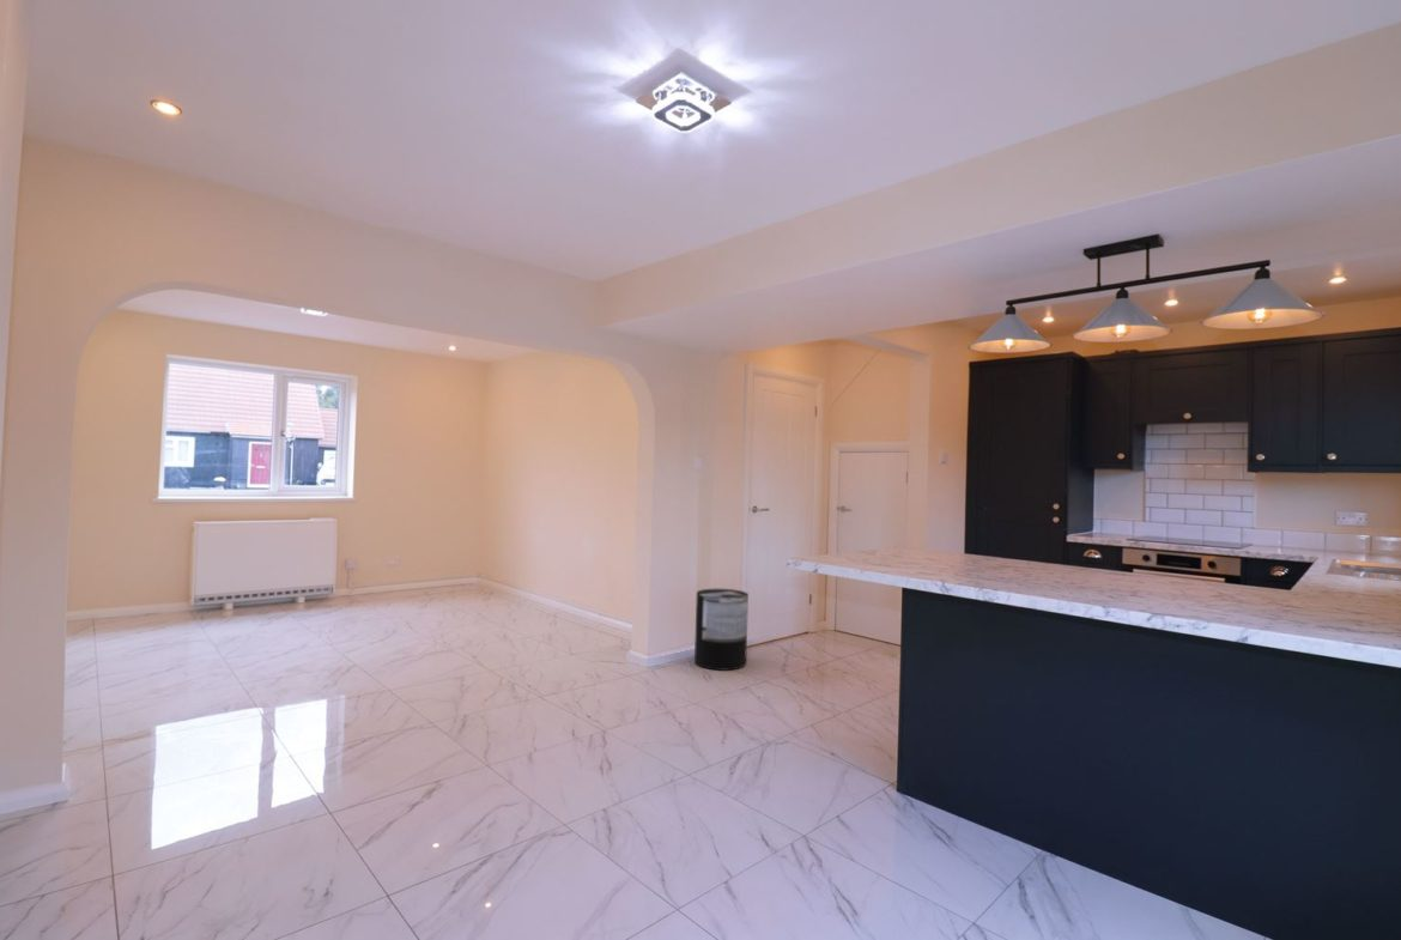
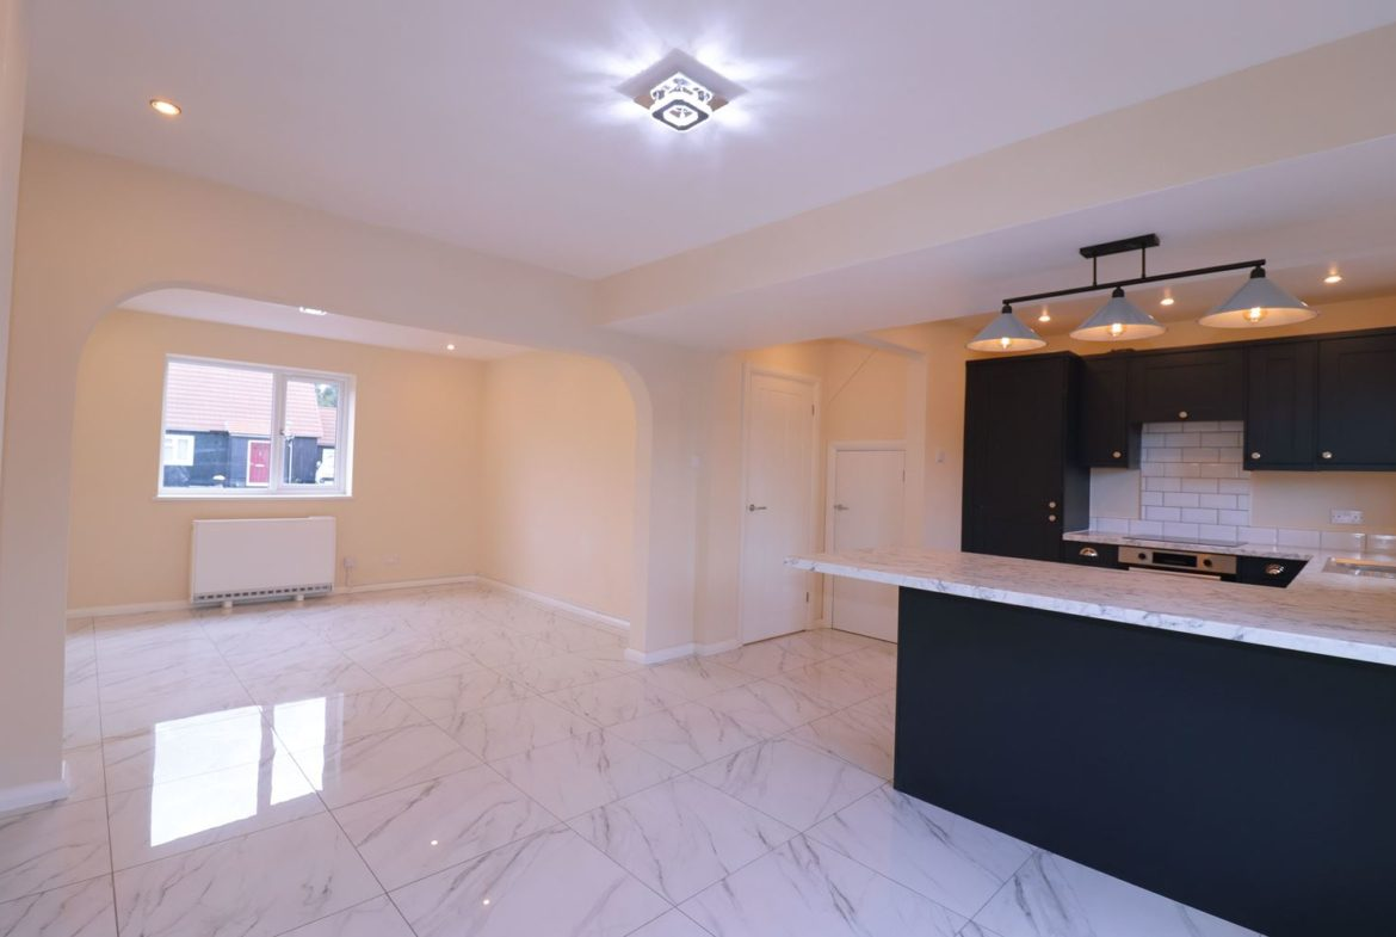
- trash can (721, 627)
